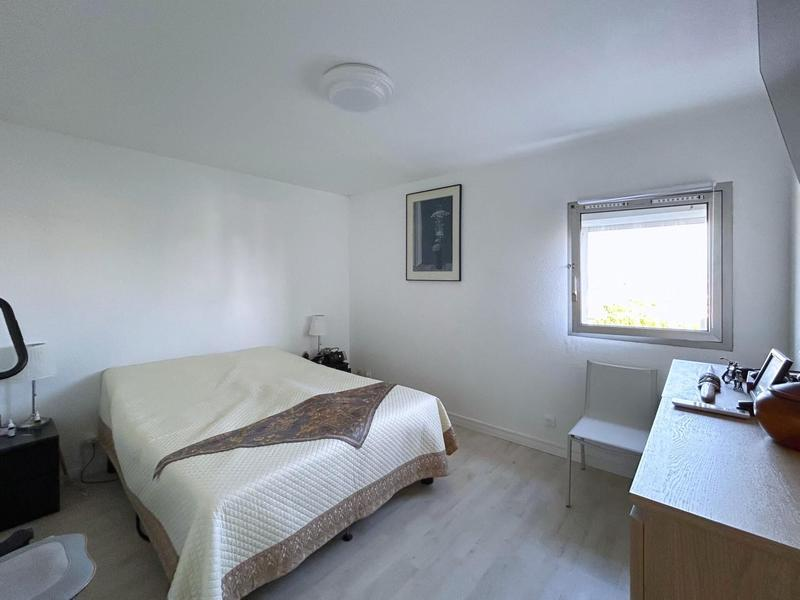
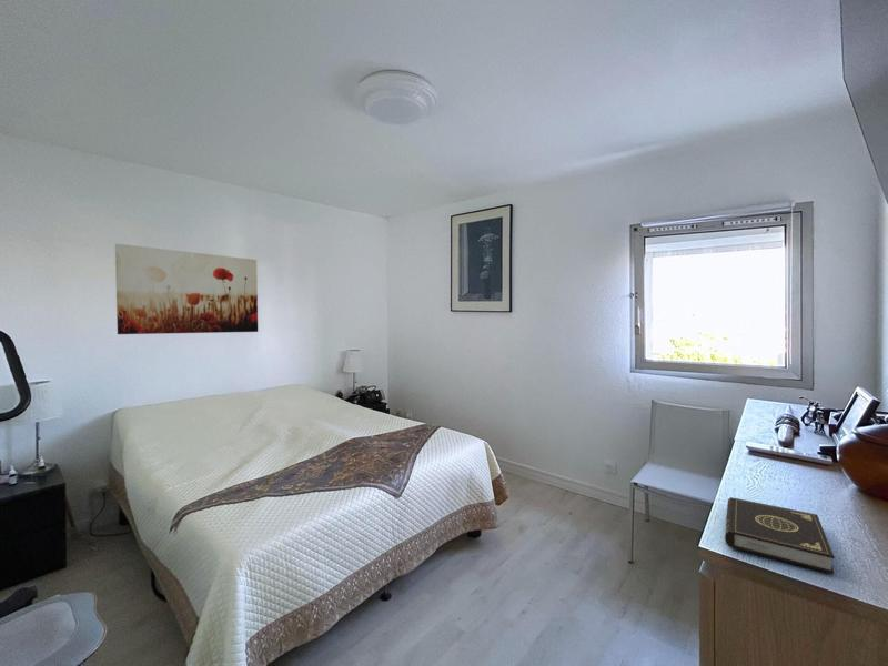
+ wall art (194, 292)
+ book (773, 529)
